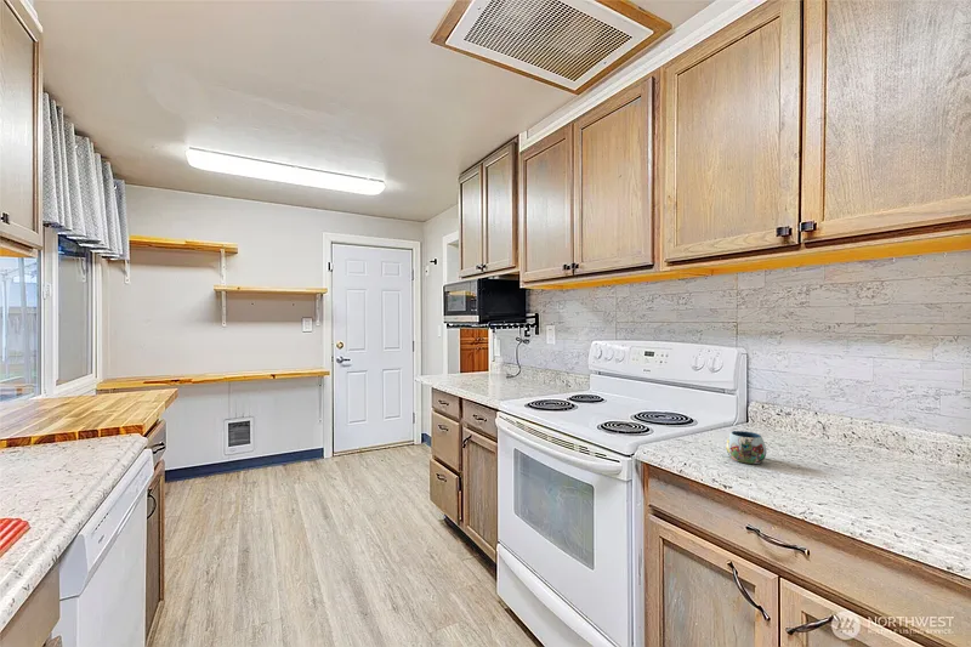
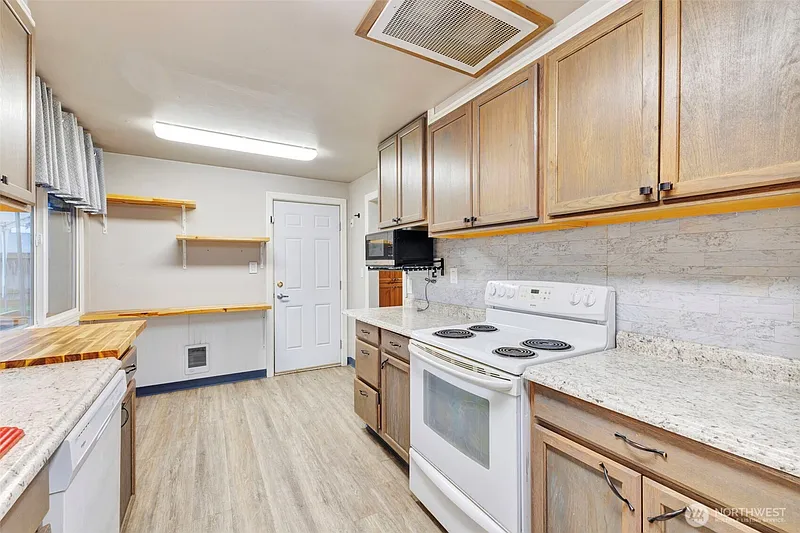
- mug (743, 445)
